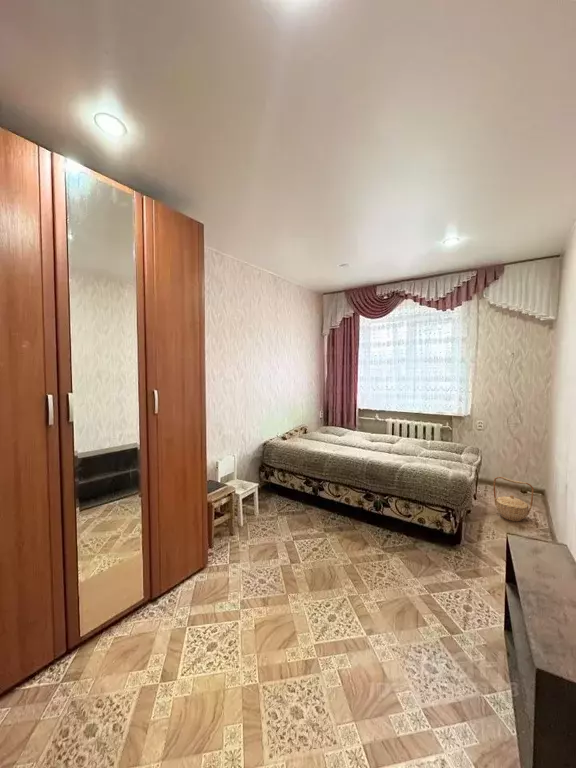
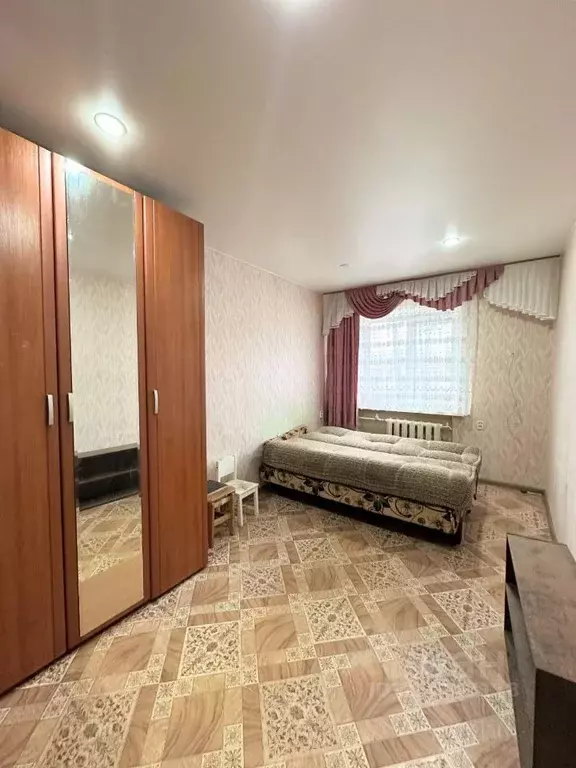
- basket (512, 498)
